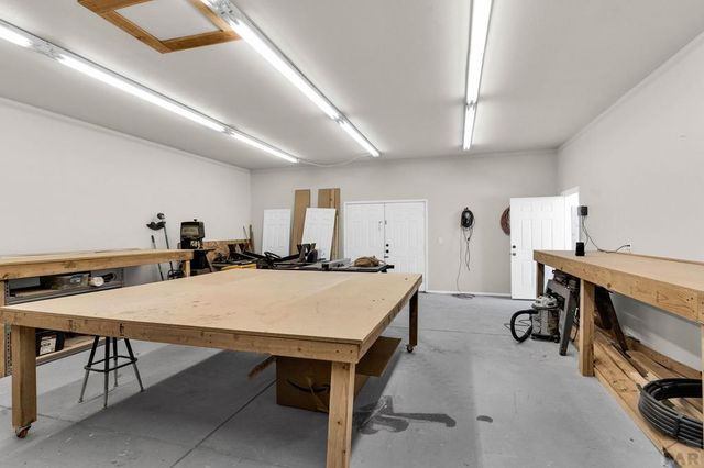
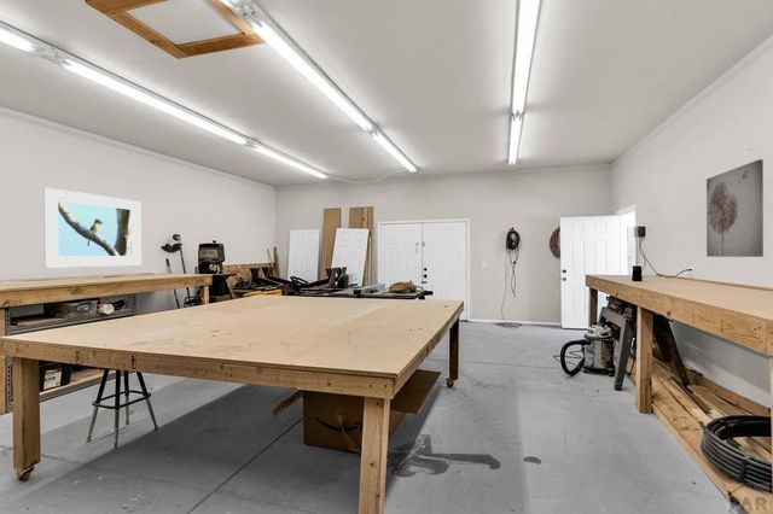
+ wall art (731, 212)
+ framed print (98, 230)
